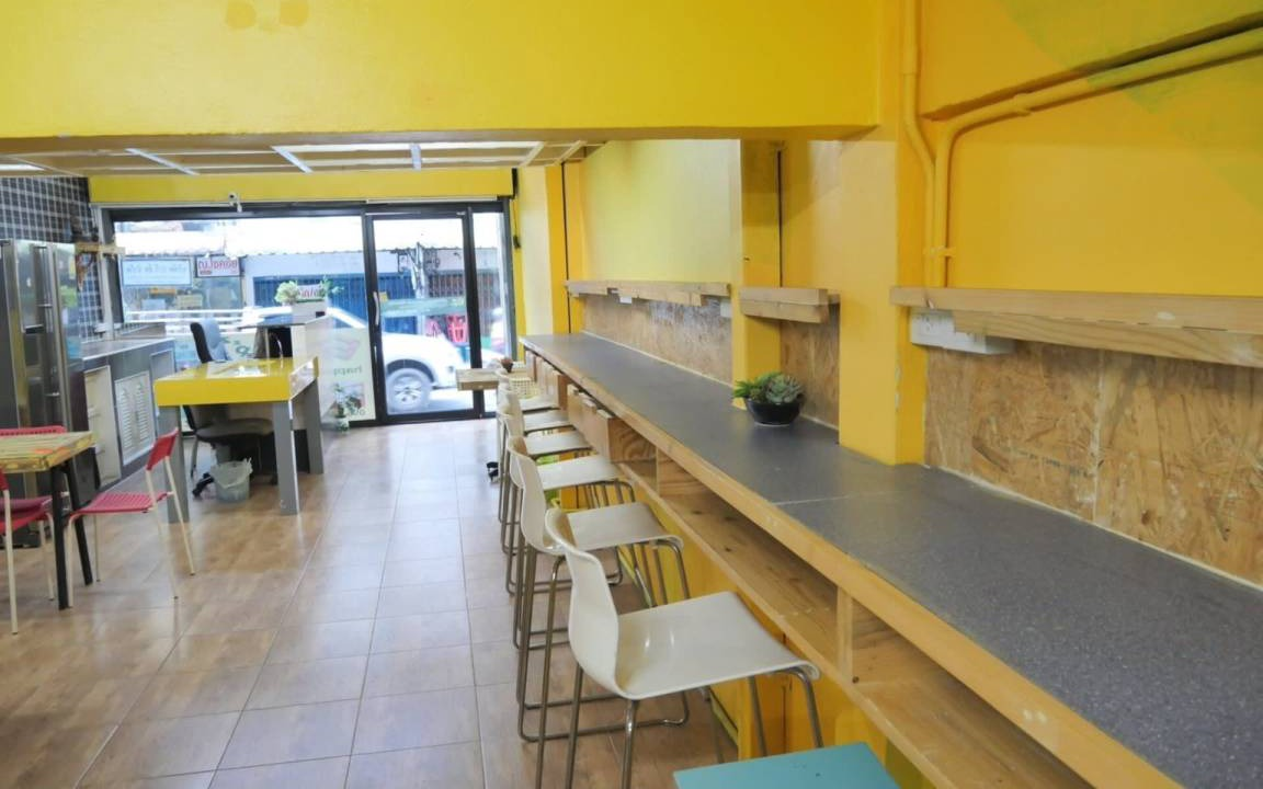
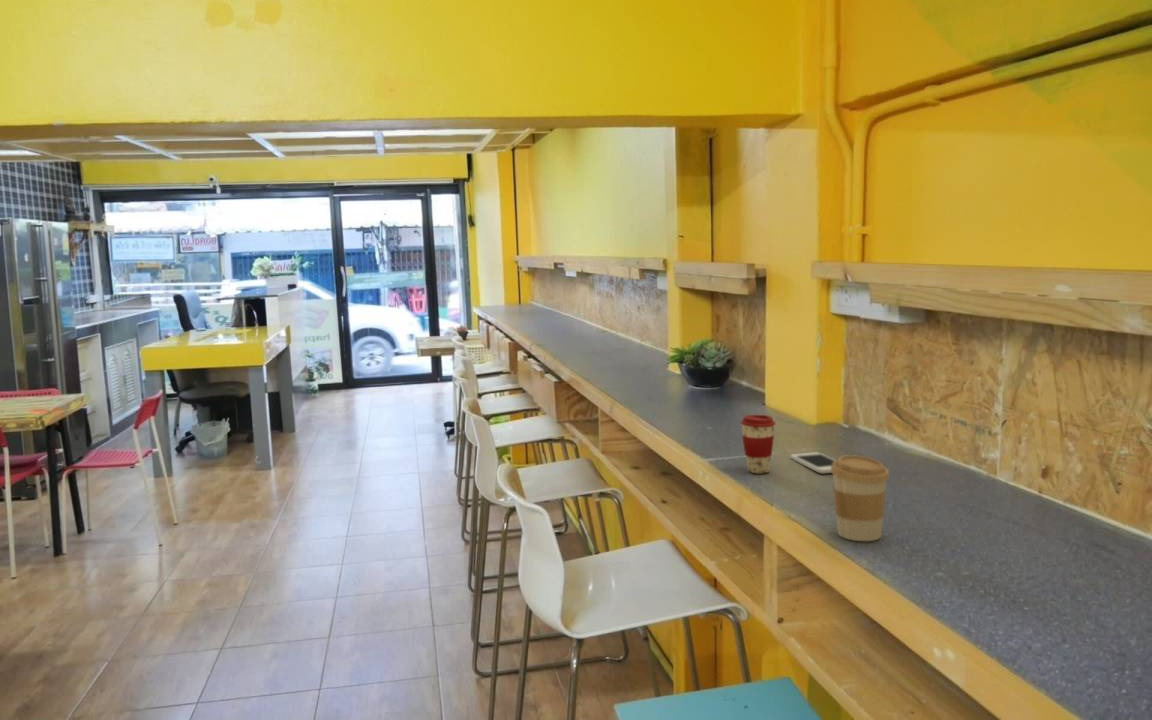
+ coffee cup (859, 497)
+ coffee cup (758, 443)
+ smartphone (819, 462)
